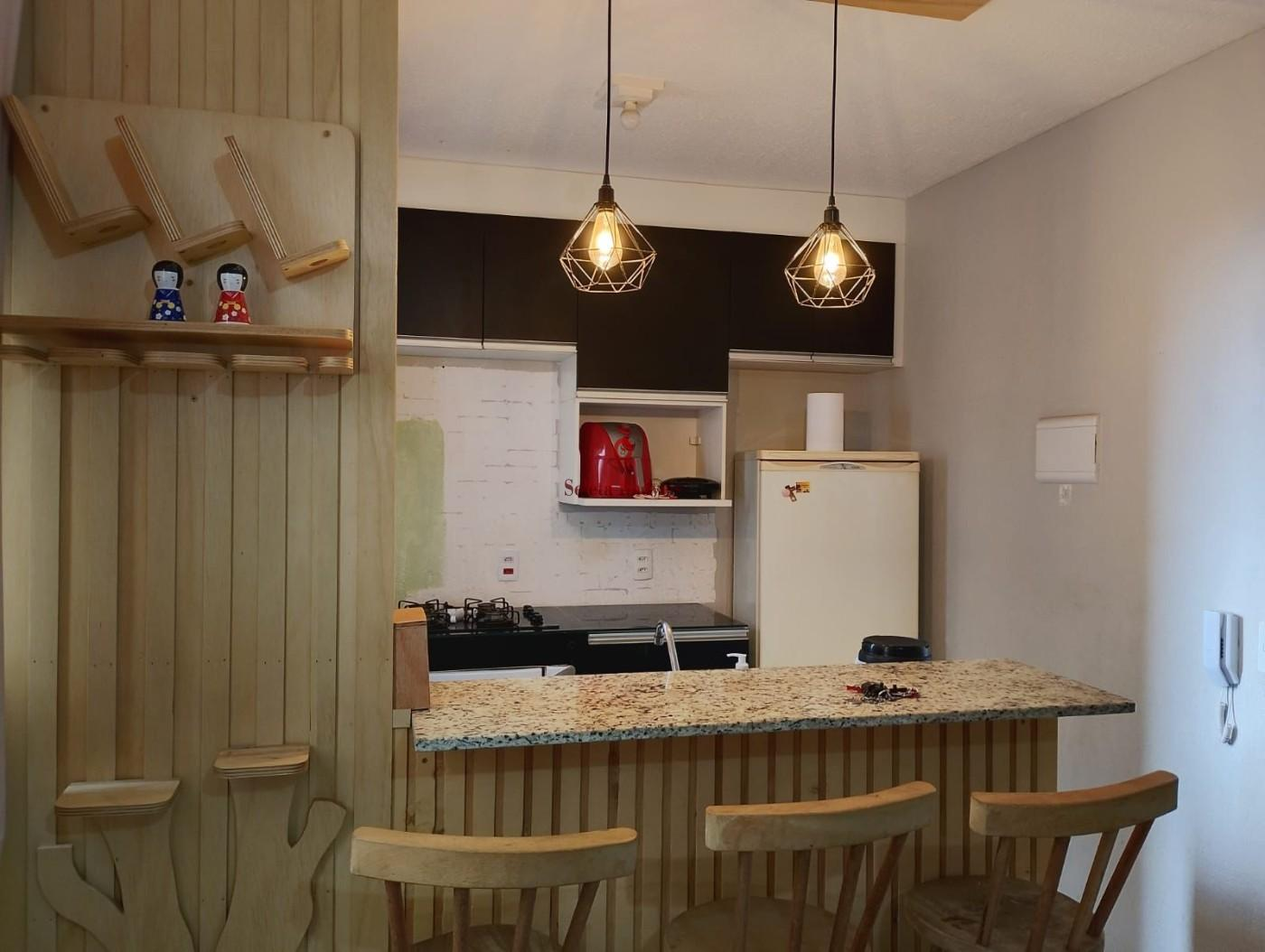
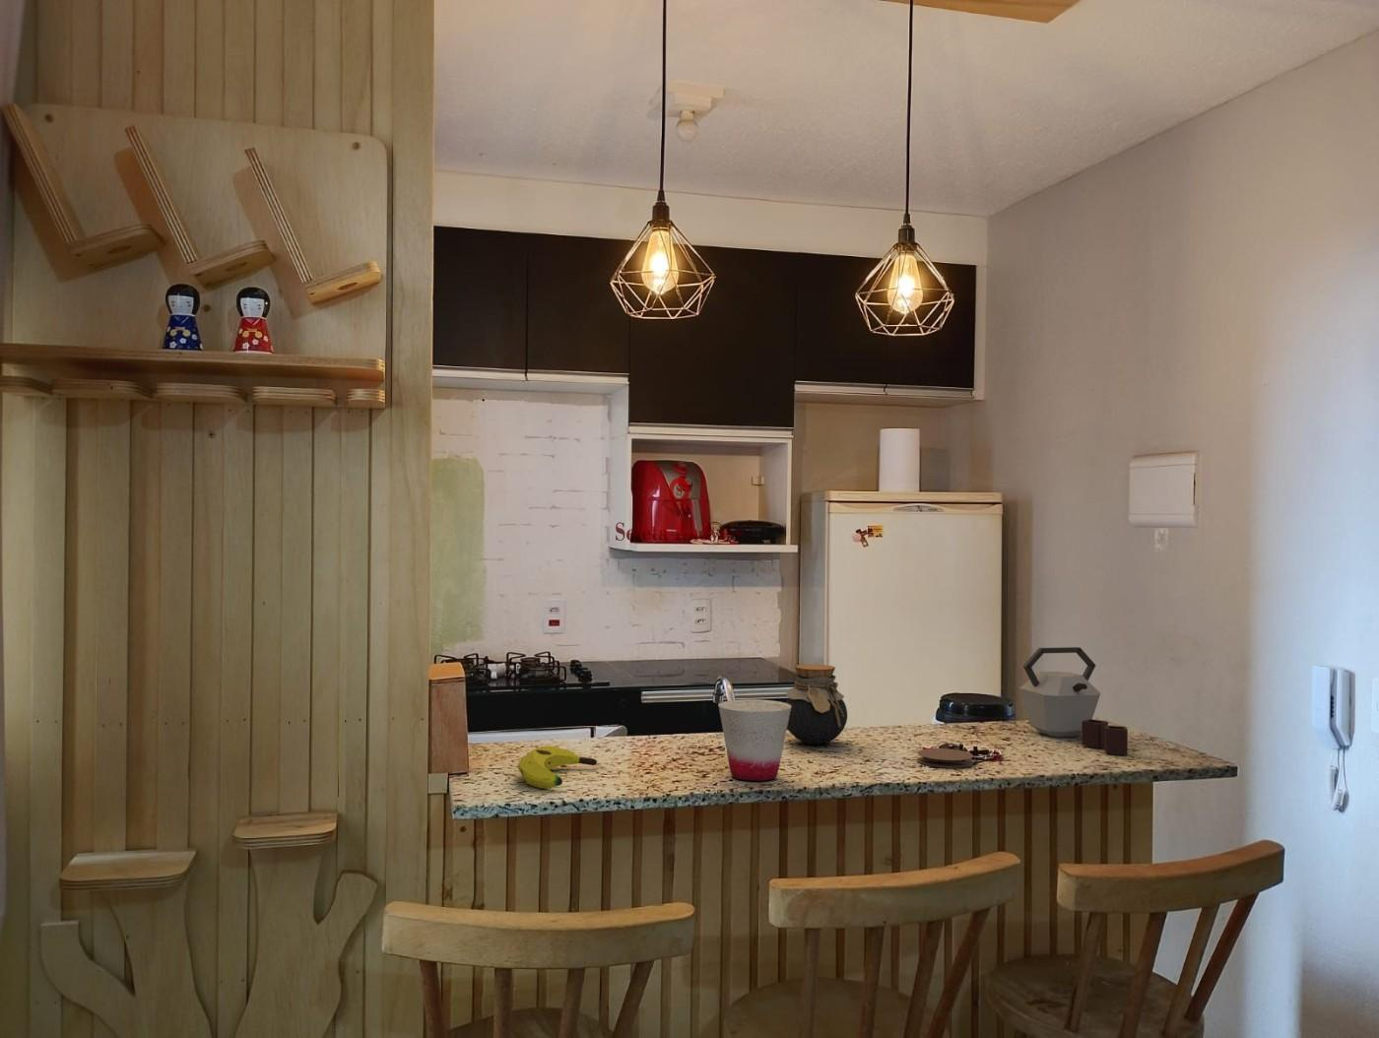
+ coaster (945, 758)
+ kettle (1079, 697)
+ jar (814, 705)
+ banana (560, 764)
+ cup (753, 740)
